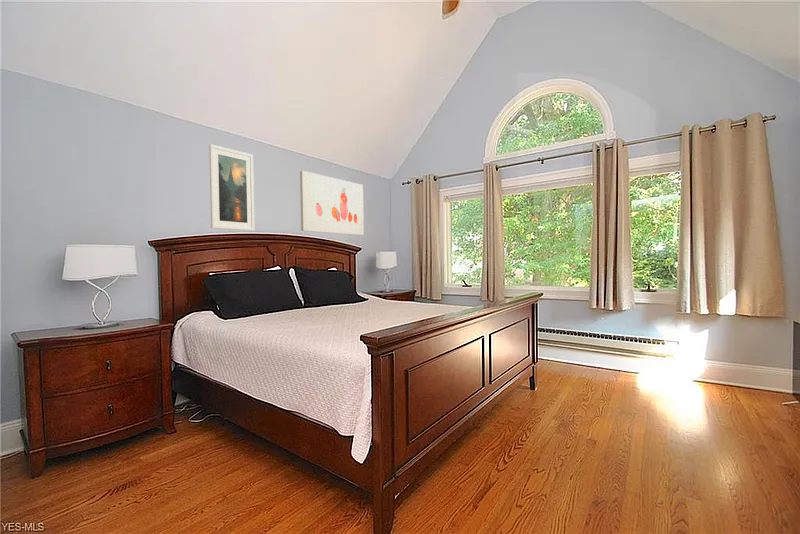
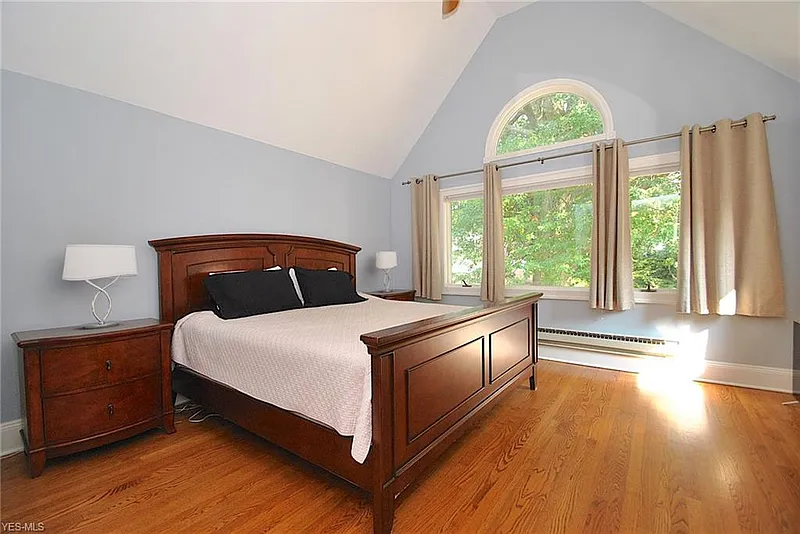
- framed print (232, 189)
- wall art (334, 205)
